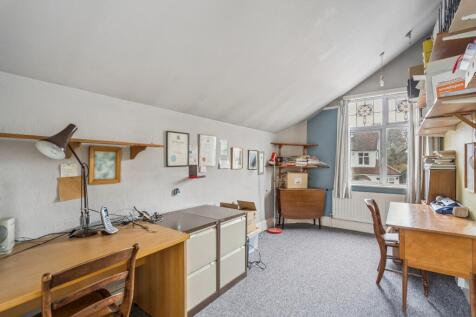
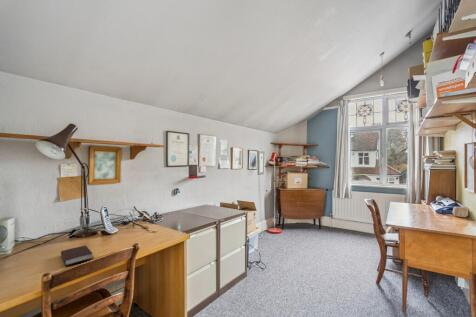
+ book (76, 254)
